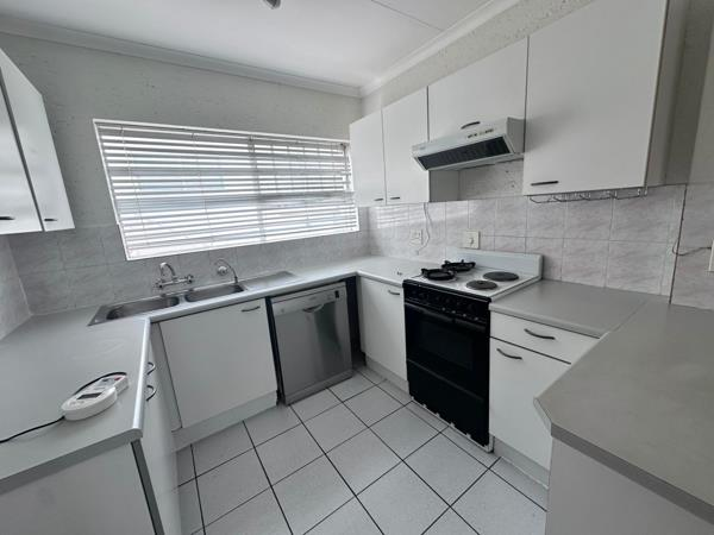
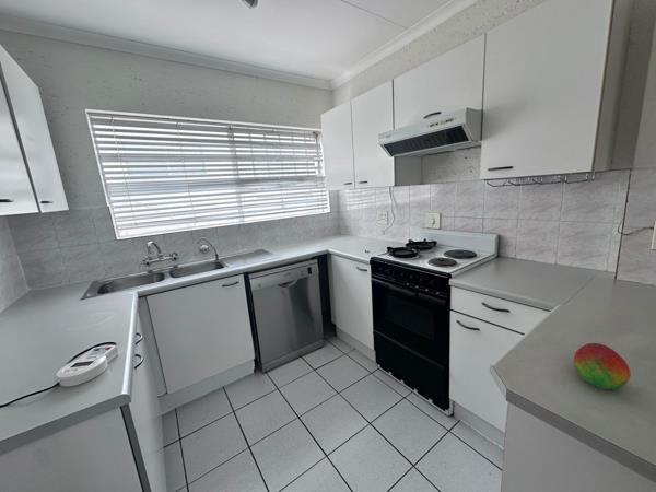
+ fruit (600, 366)
